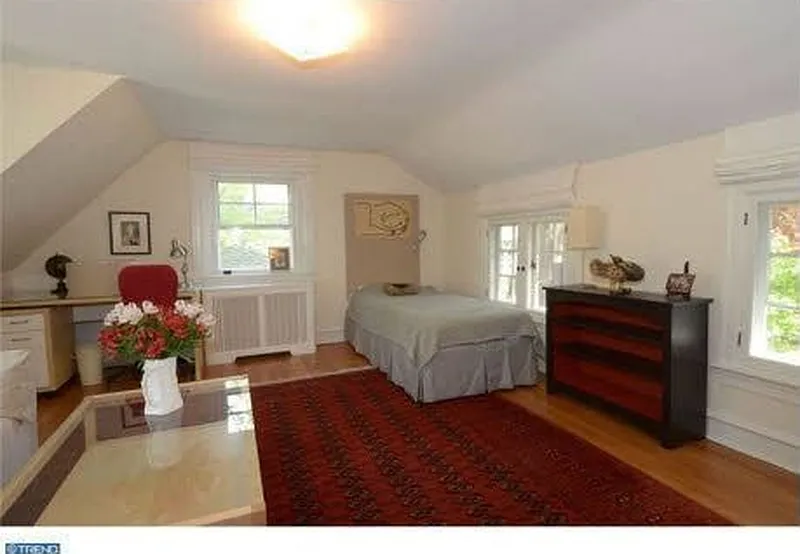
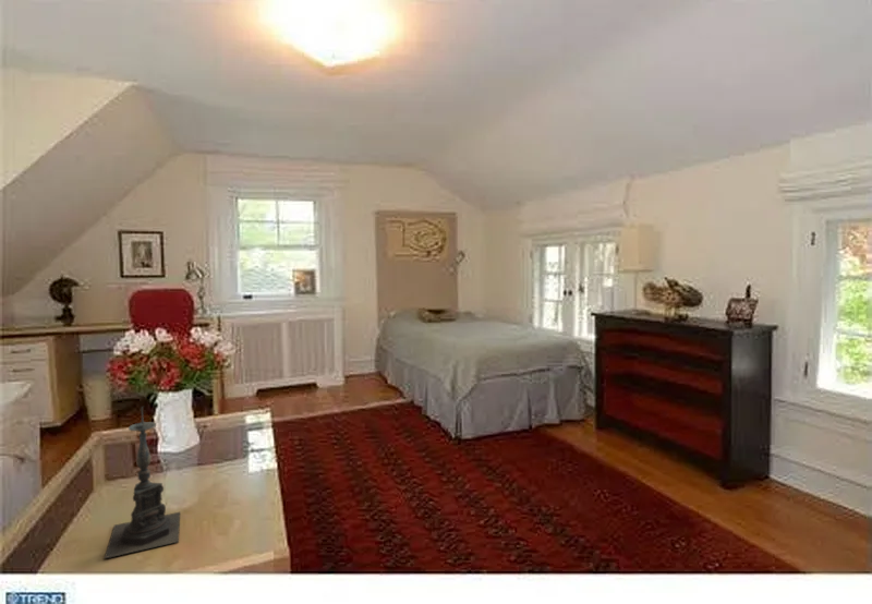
+ candle holder (142, 470)
